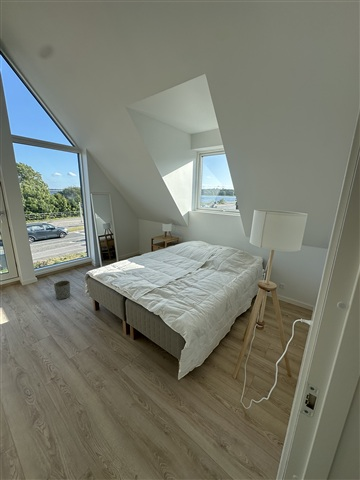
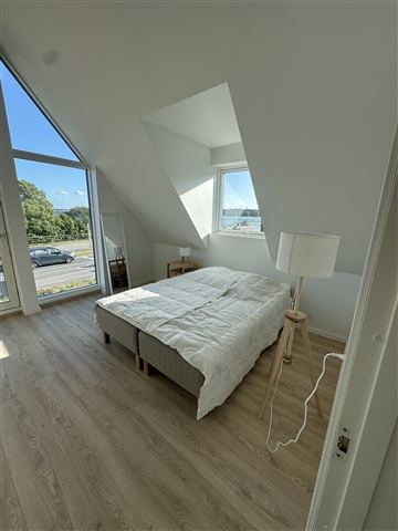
- planter (62, 290)
